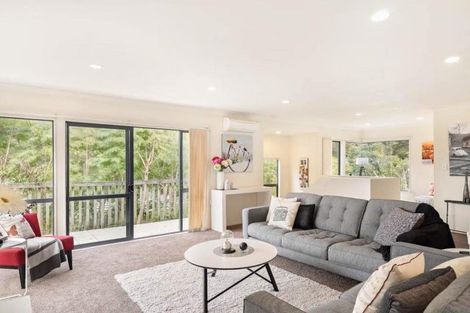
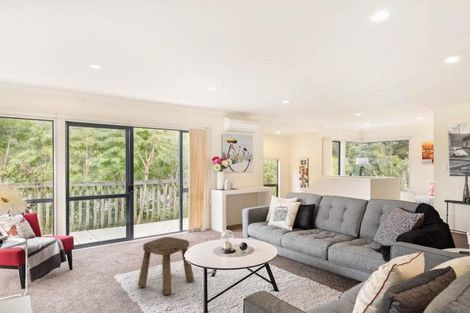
+ stool (166, 263)
